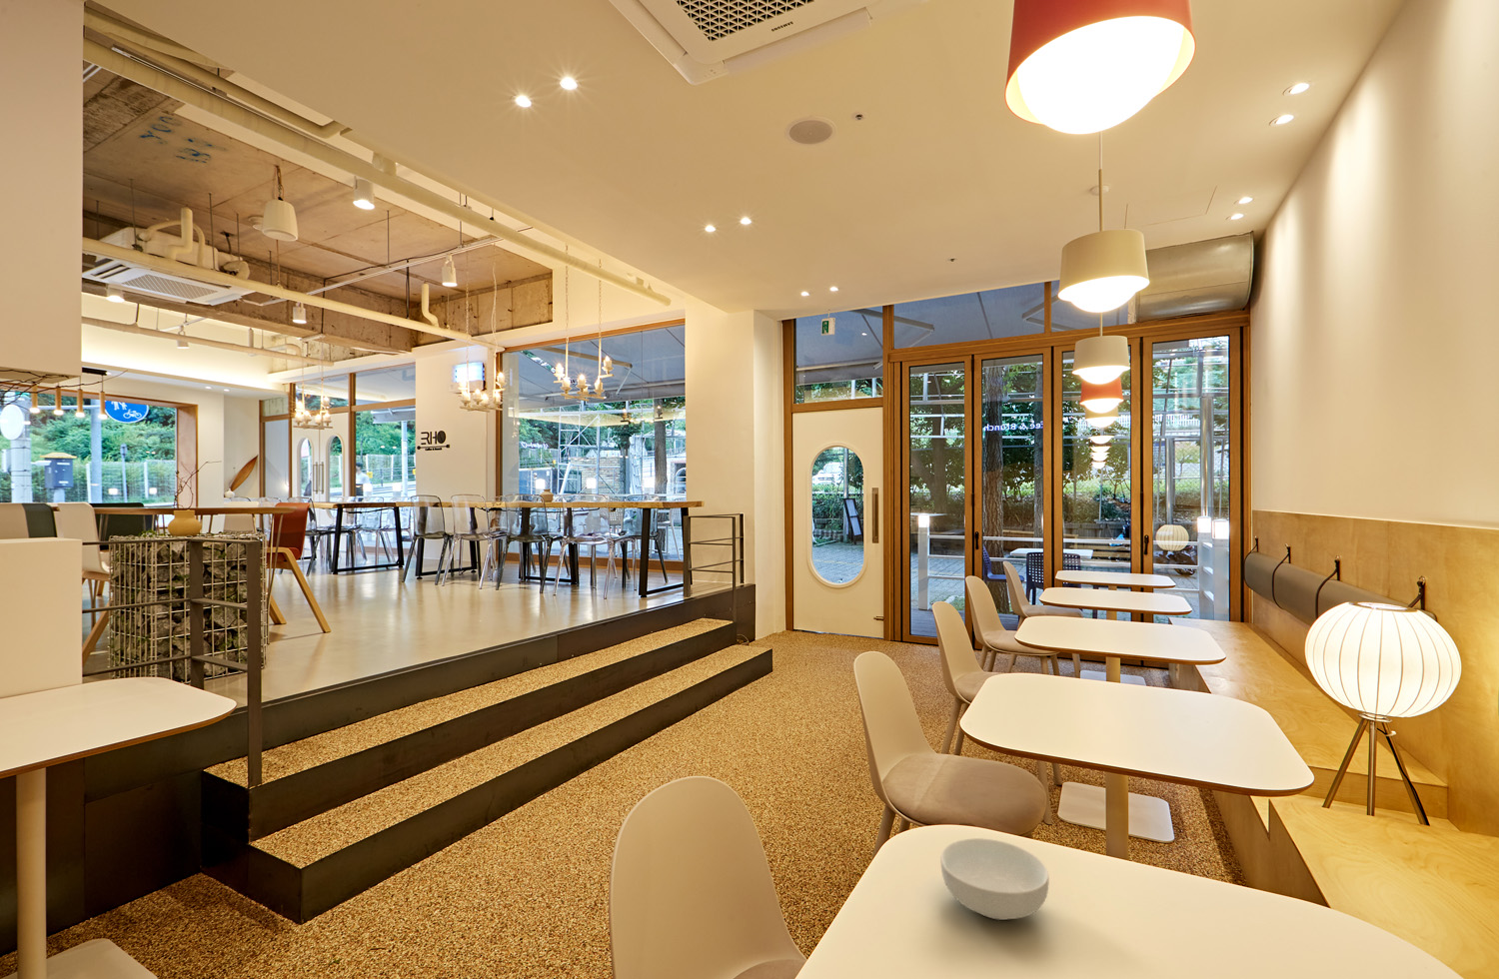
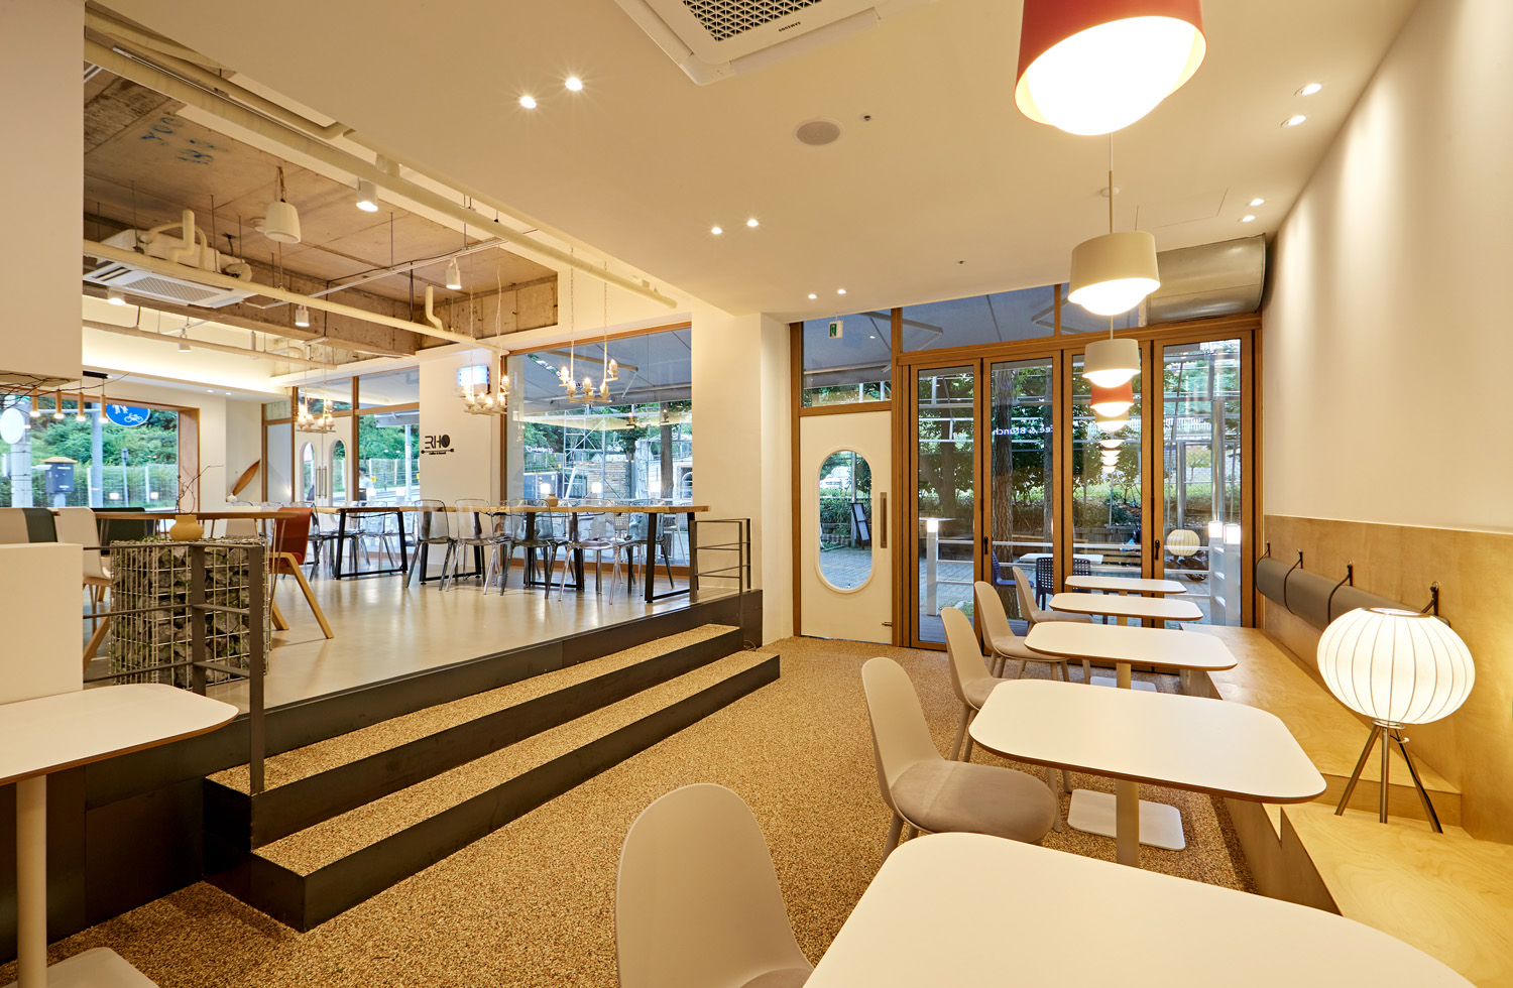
- cereal bowl (993, 883)
